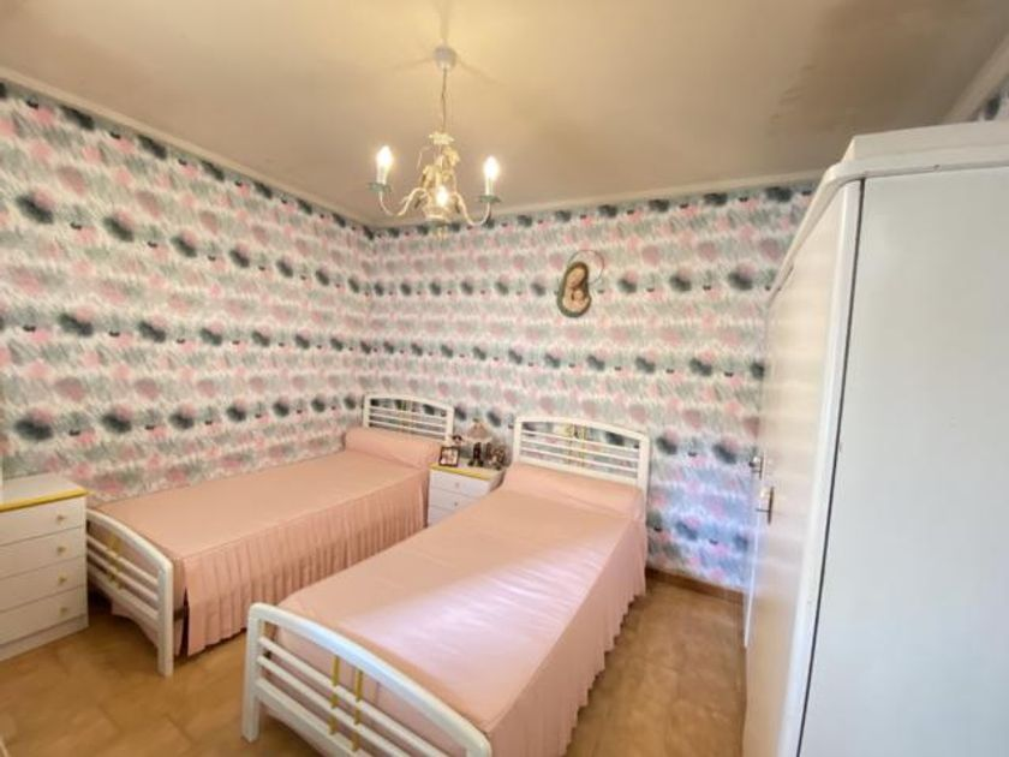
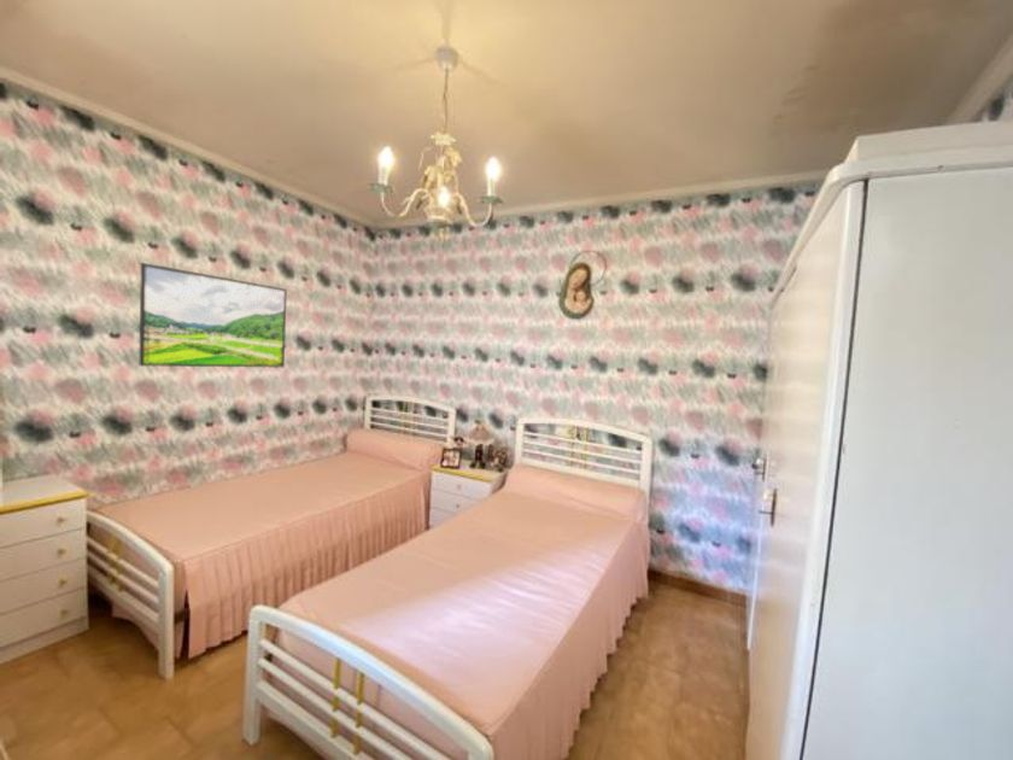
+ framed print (222, 322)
